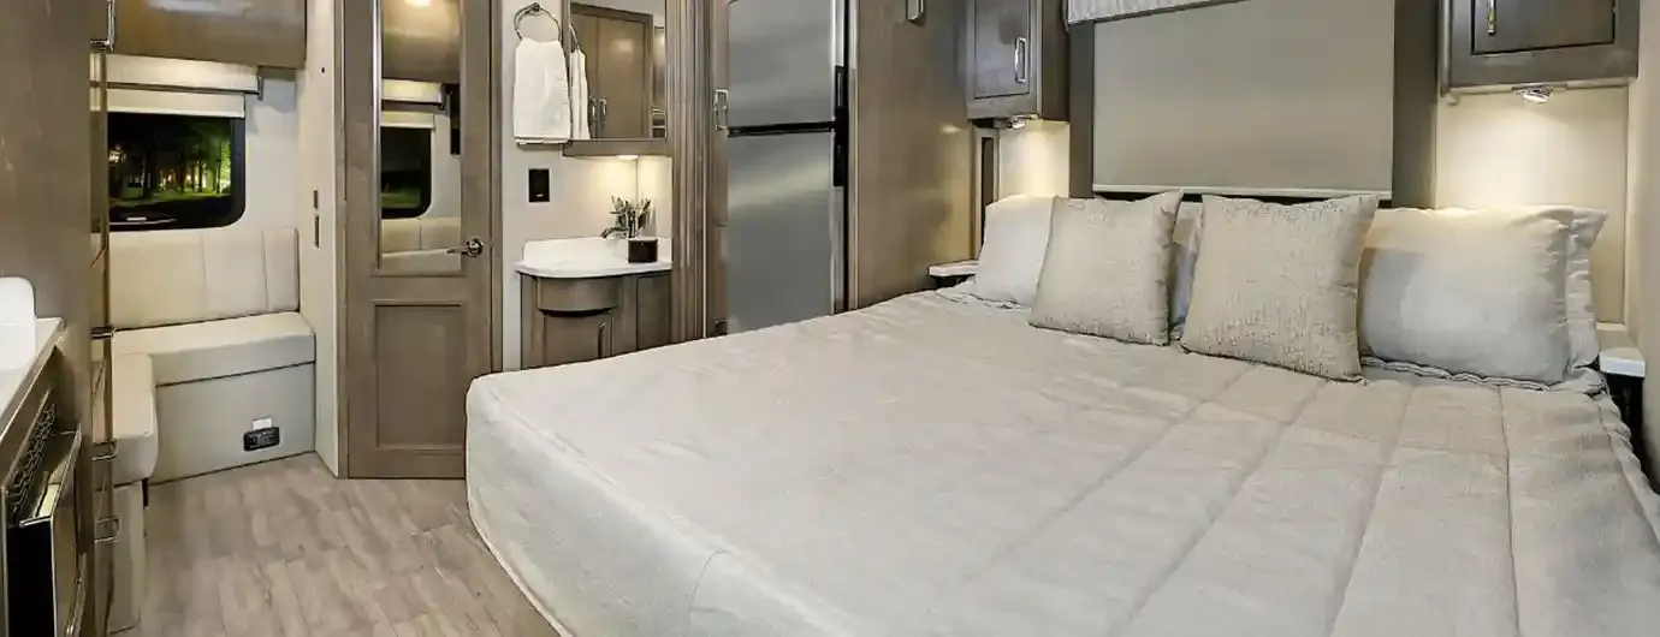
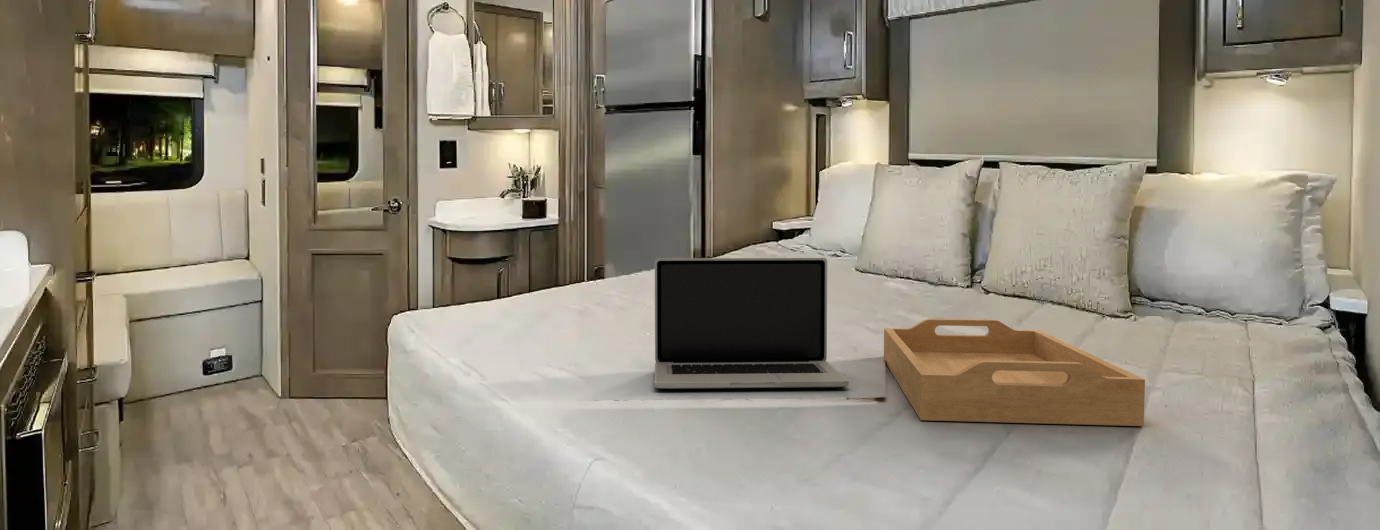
+ serving tray (989, 362)
+ laptop (746, 320)
